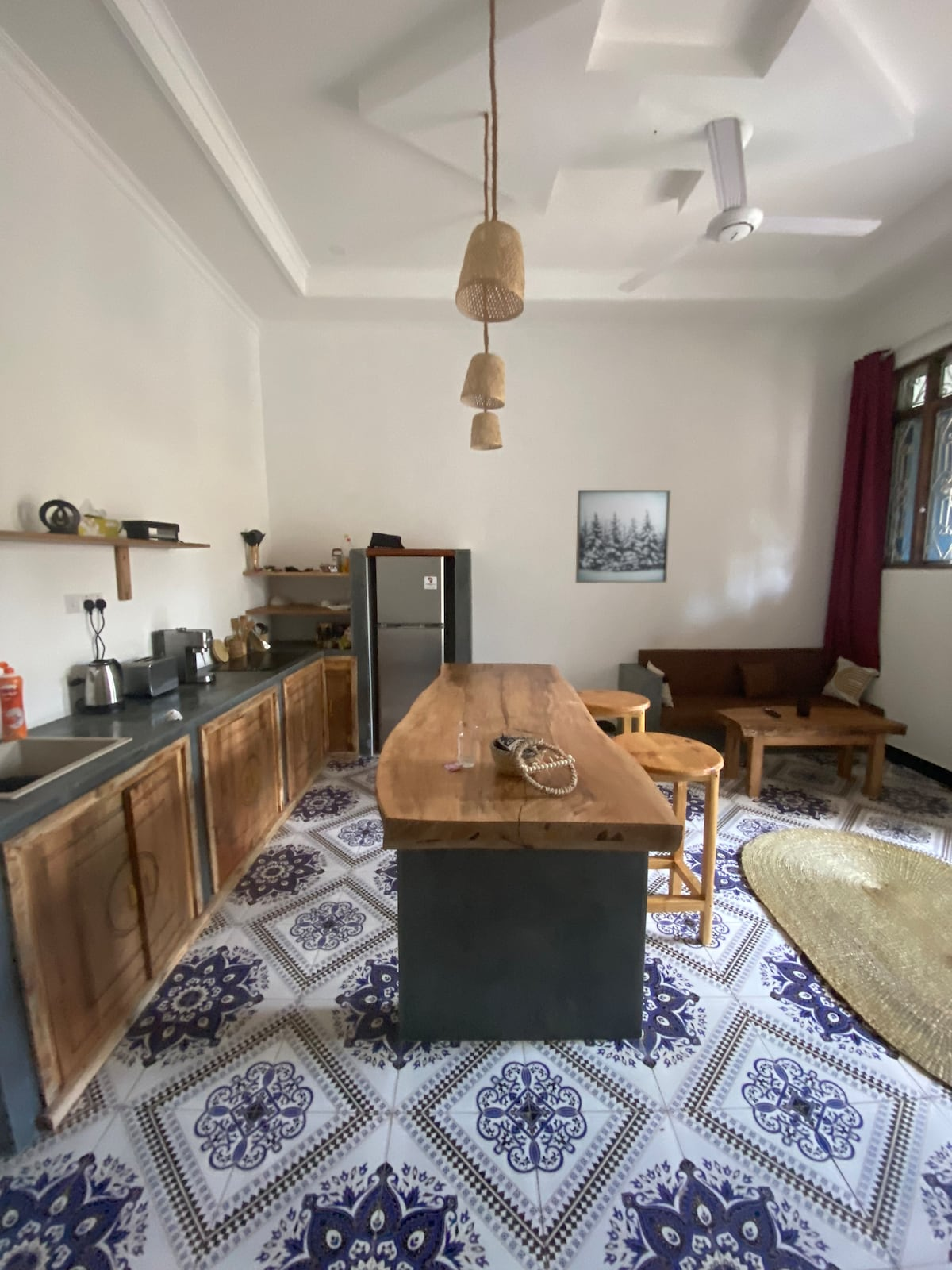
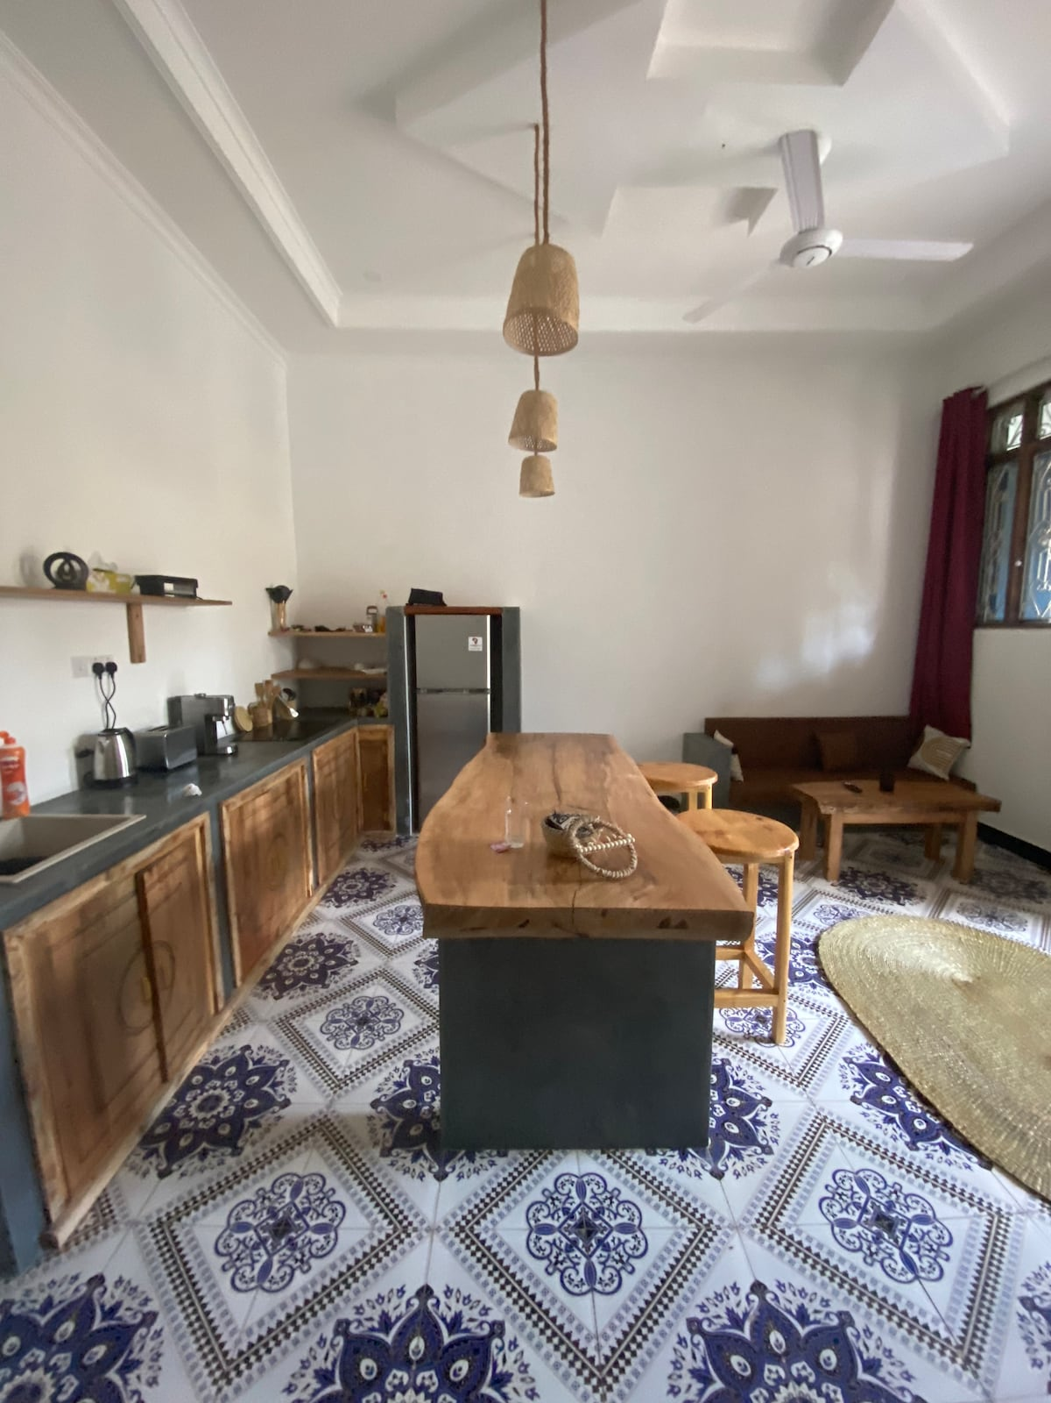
- wall art (622, 537)
